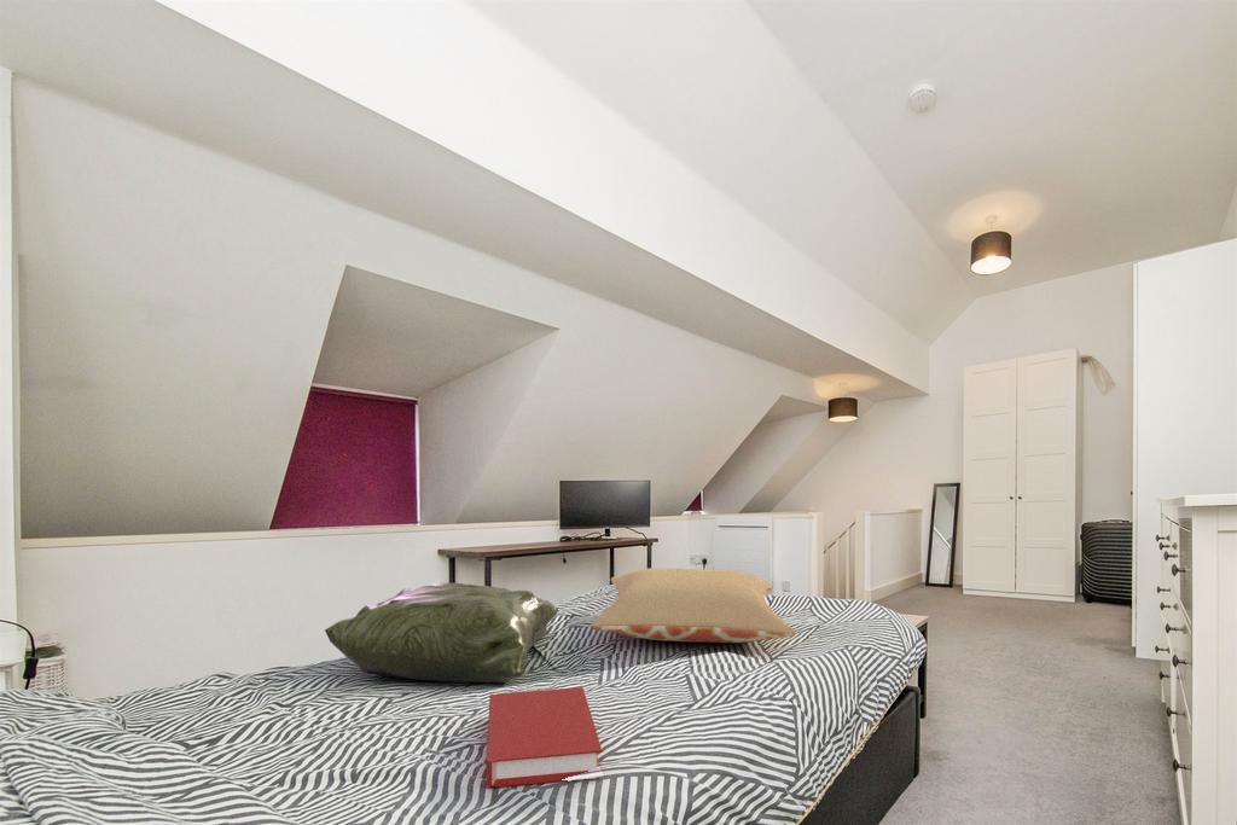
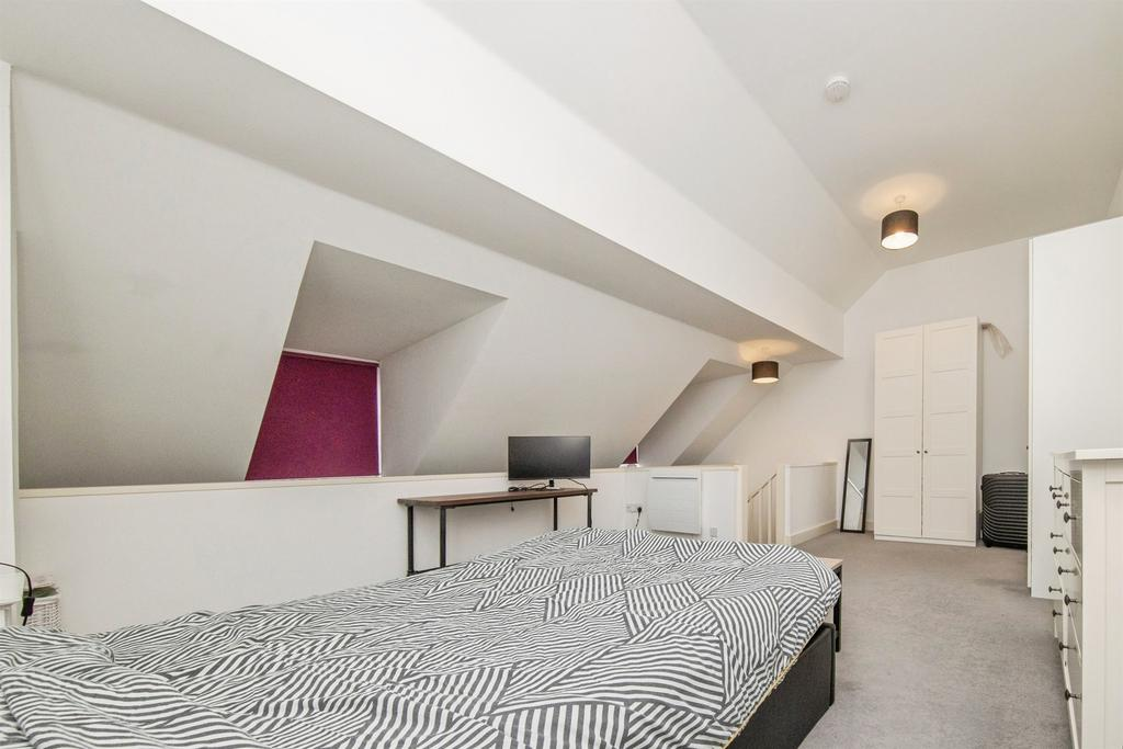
- pillow (690, 602)
- book (540, 731)
- cushion (454, 622)
